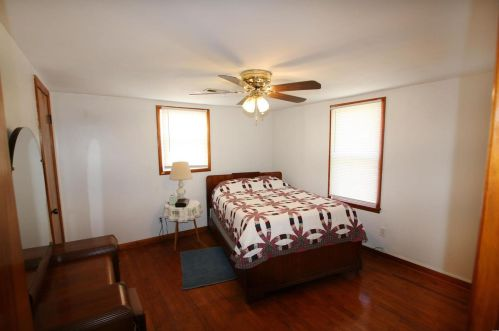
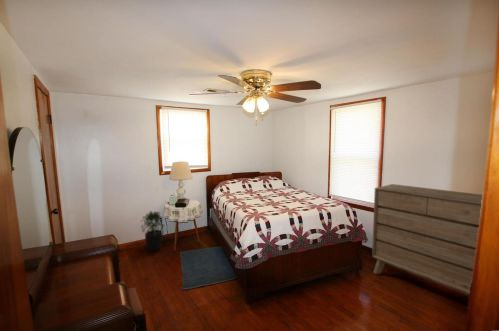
+ dresser (431, 240)
+ potted plant (151, 229)
